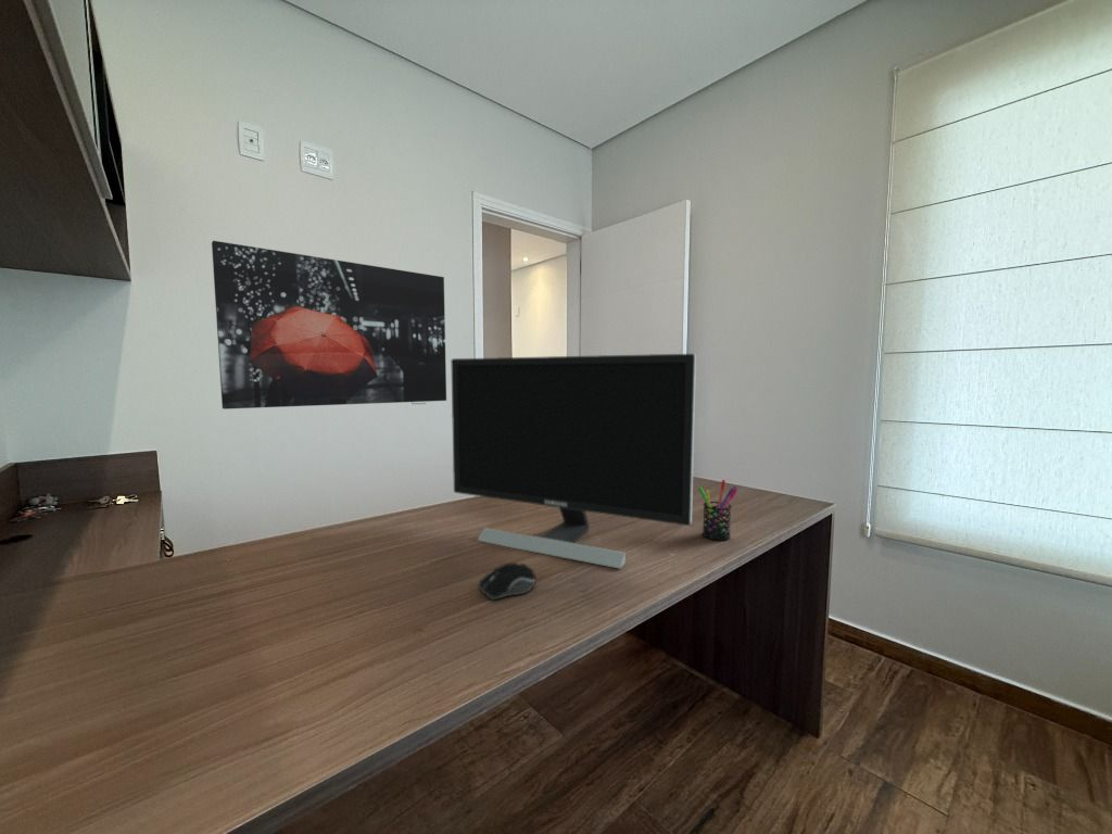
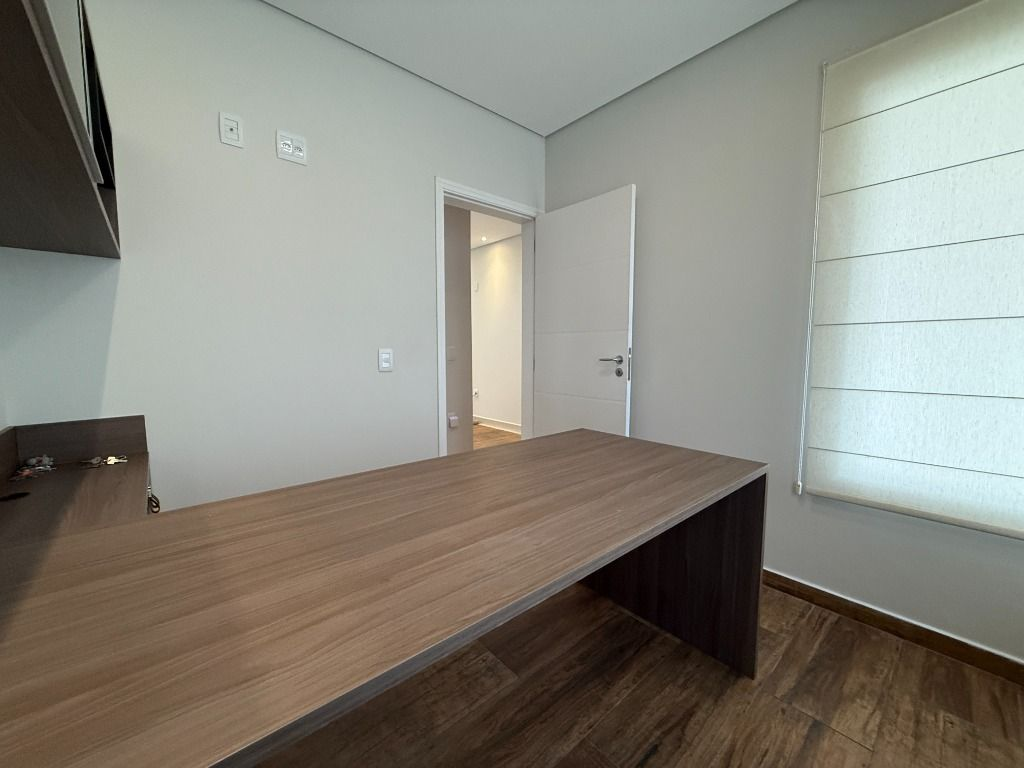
- wall art (348, 333)
- monitor (561, 450)
- computer mouse (508, 577)
- pen holder (715, 507)
